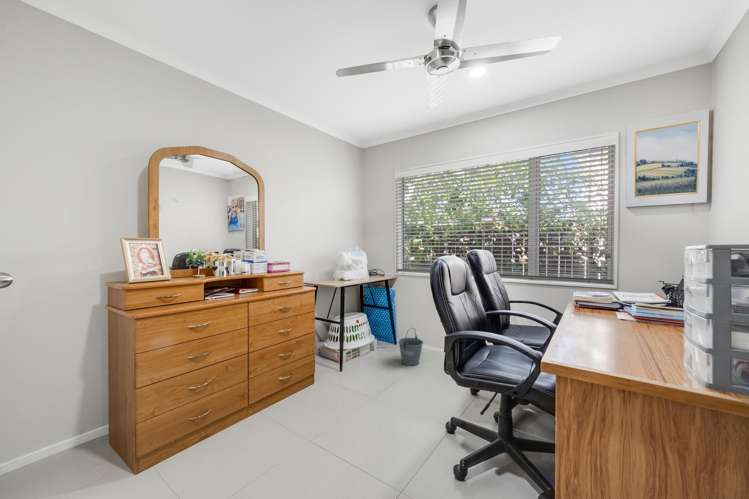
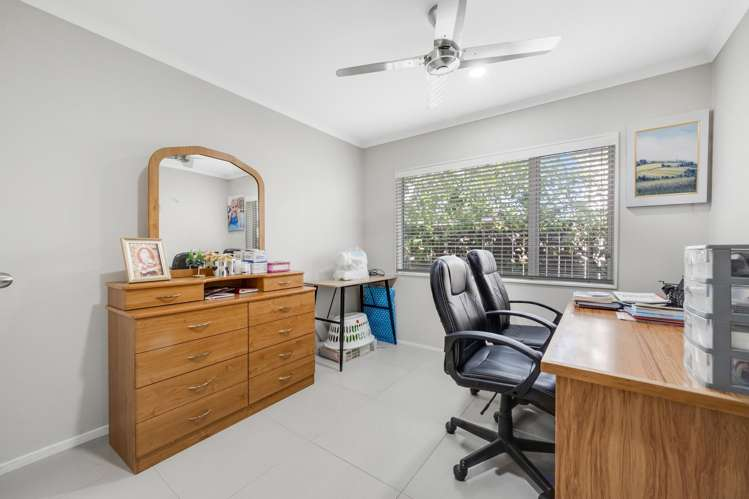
- bucket (410, 345)
